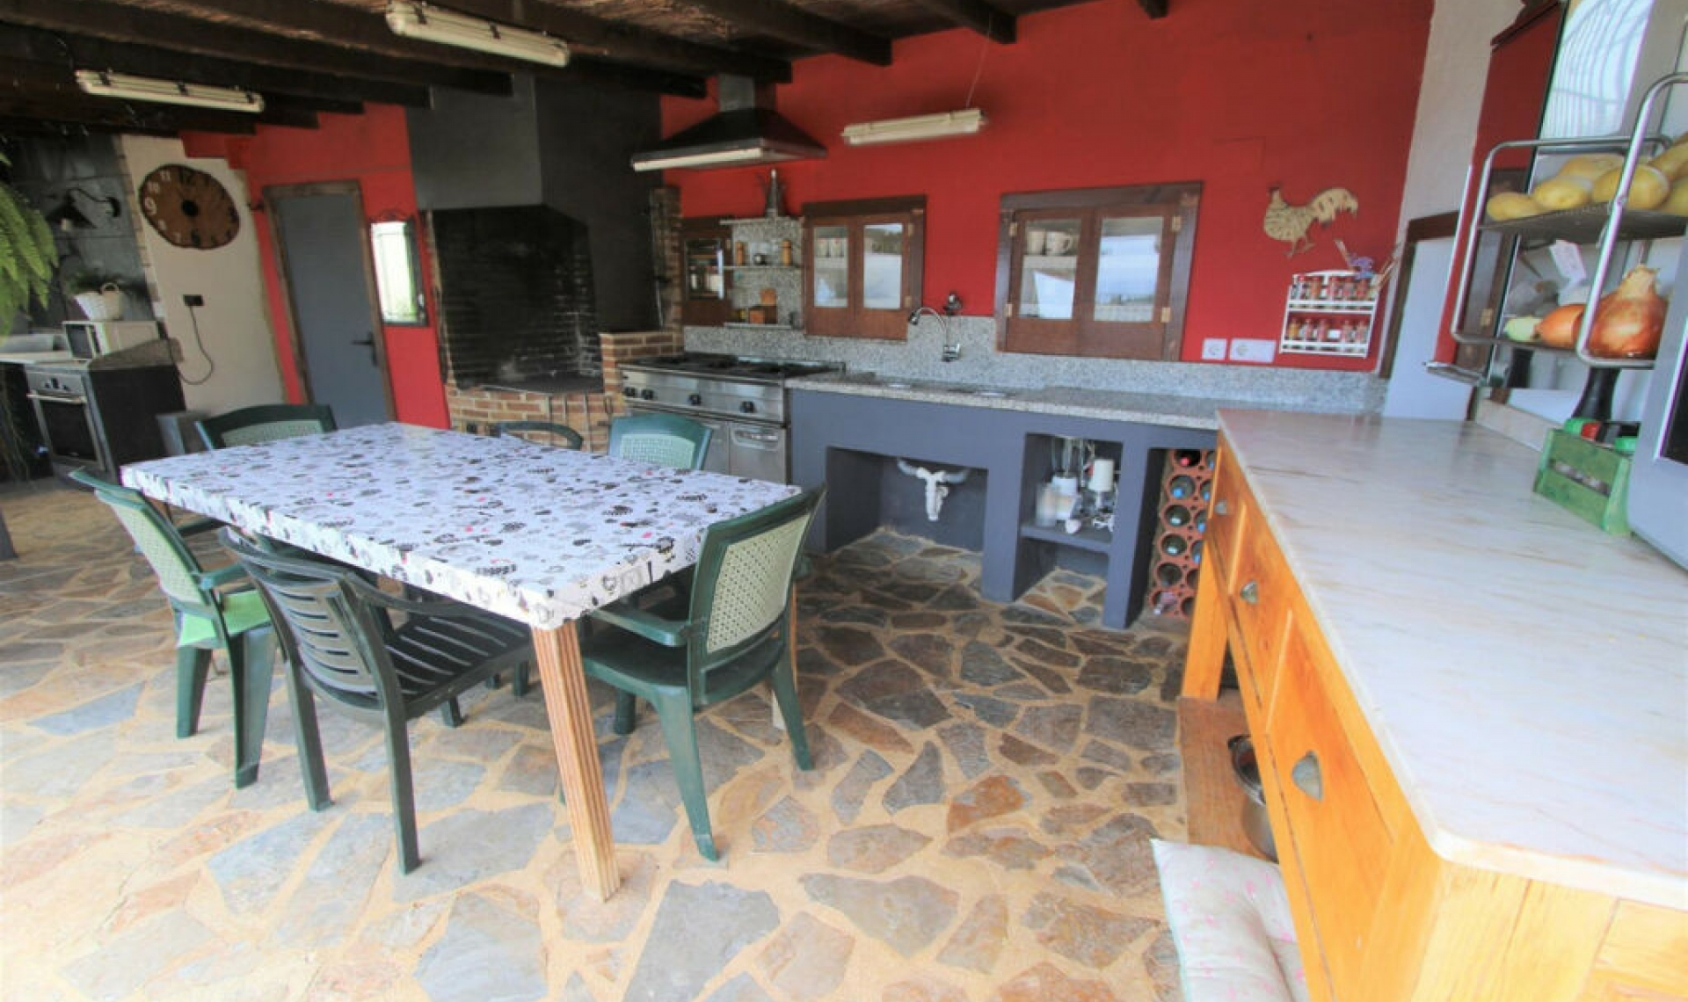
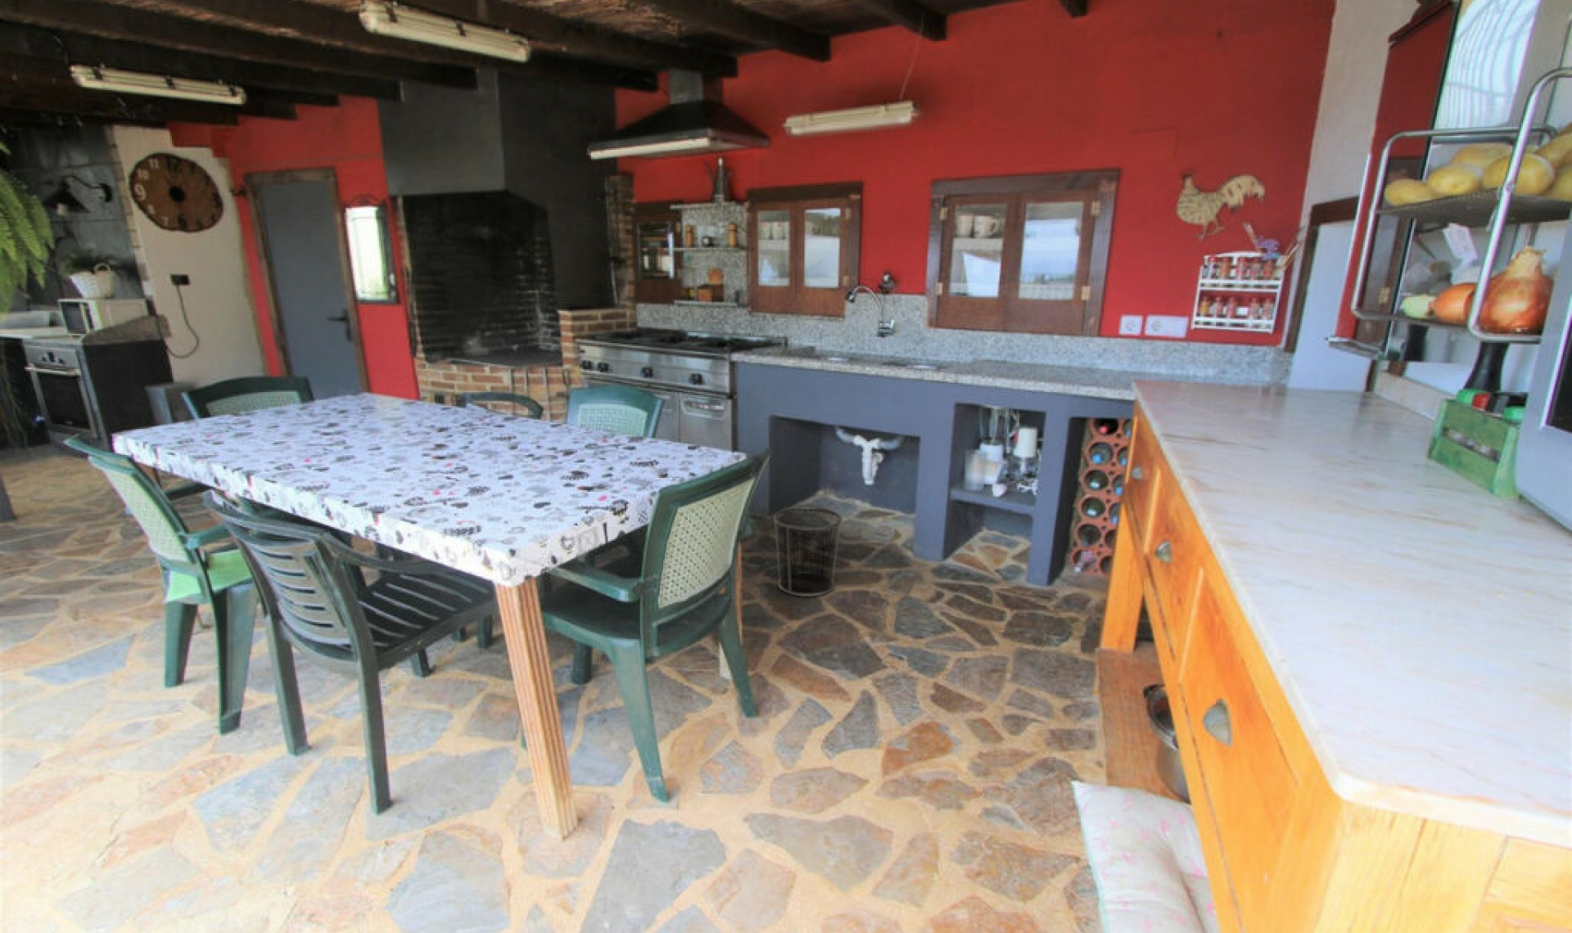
+ waste bin (807, 552)
